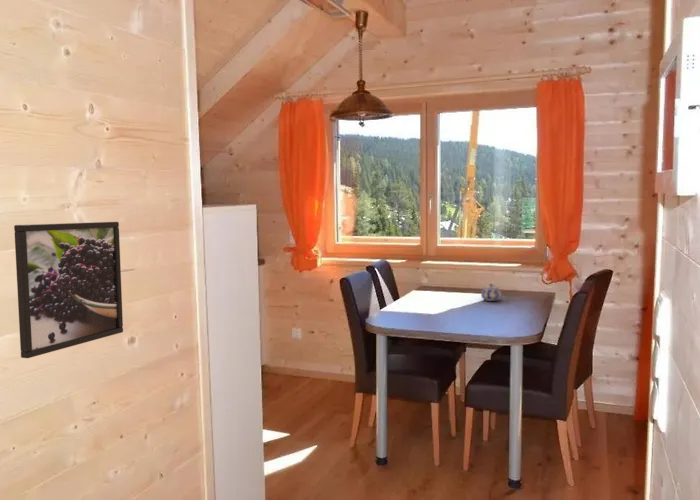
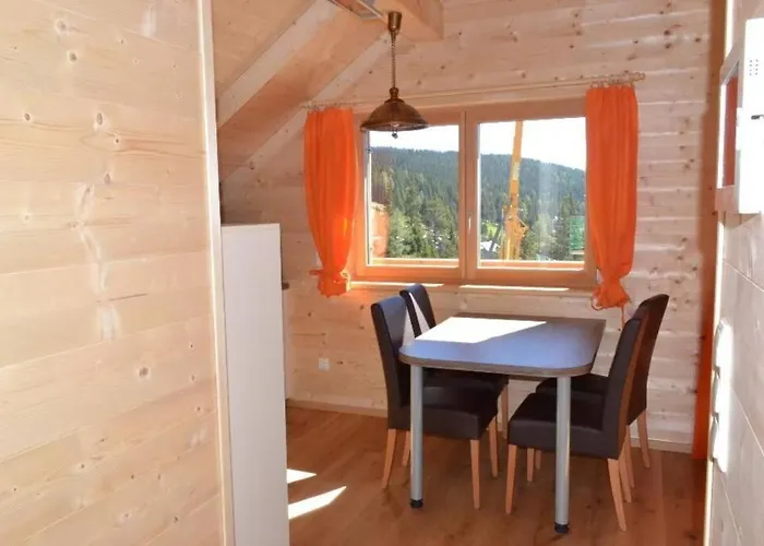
- teapot (491, 291)
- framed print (74, 284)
